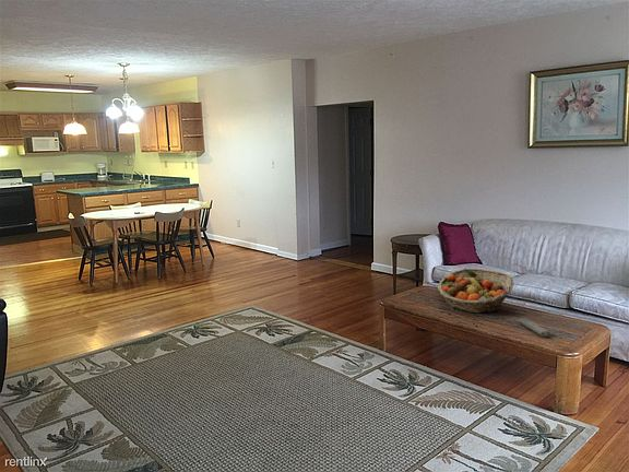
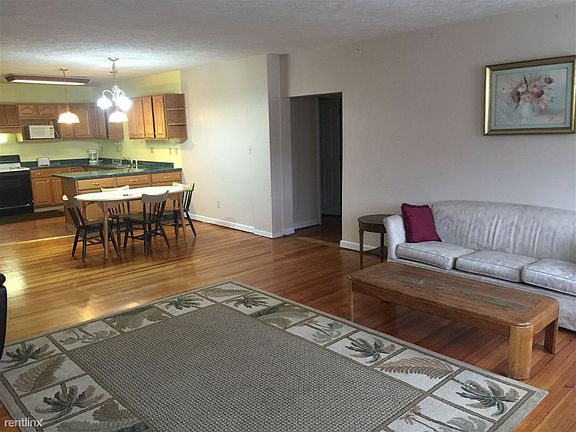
- remote control (533, 327)
- fruit basket (474, 290)
